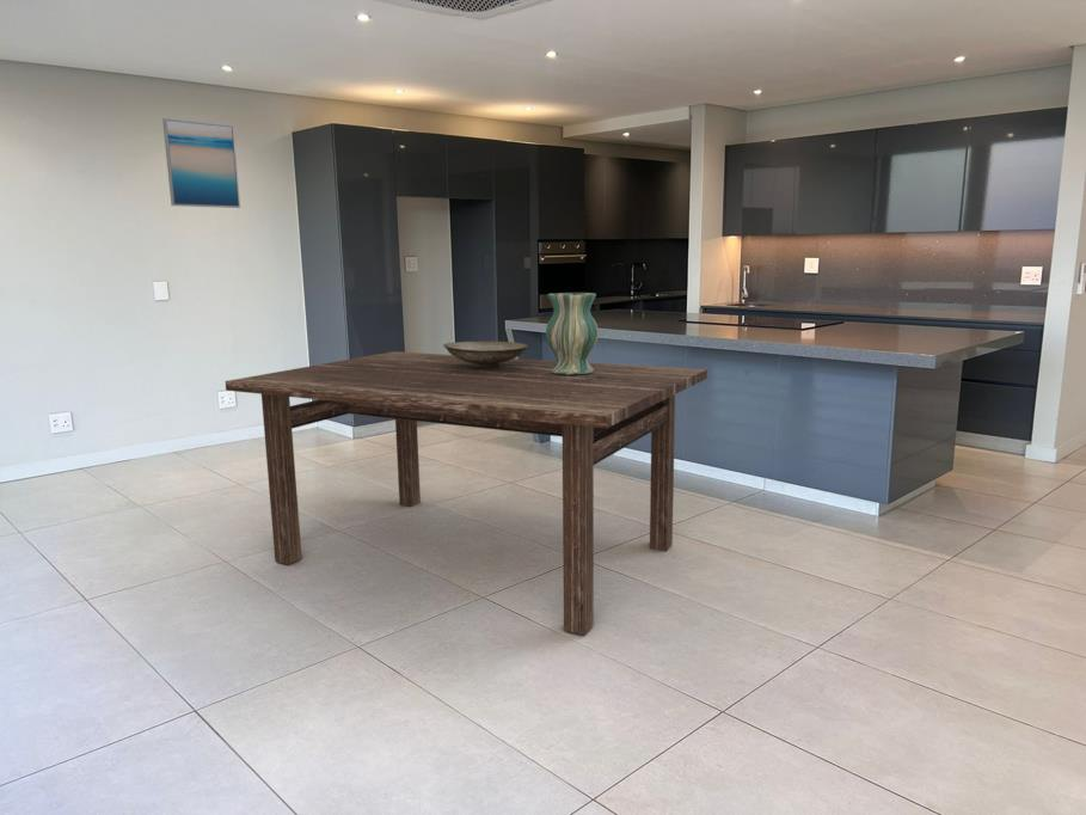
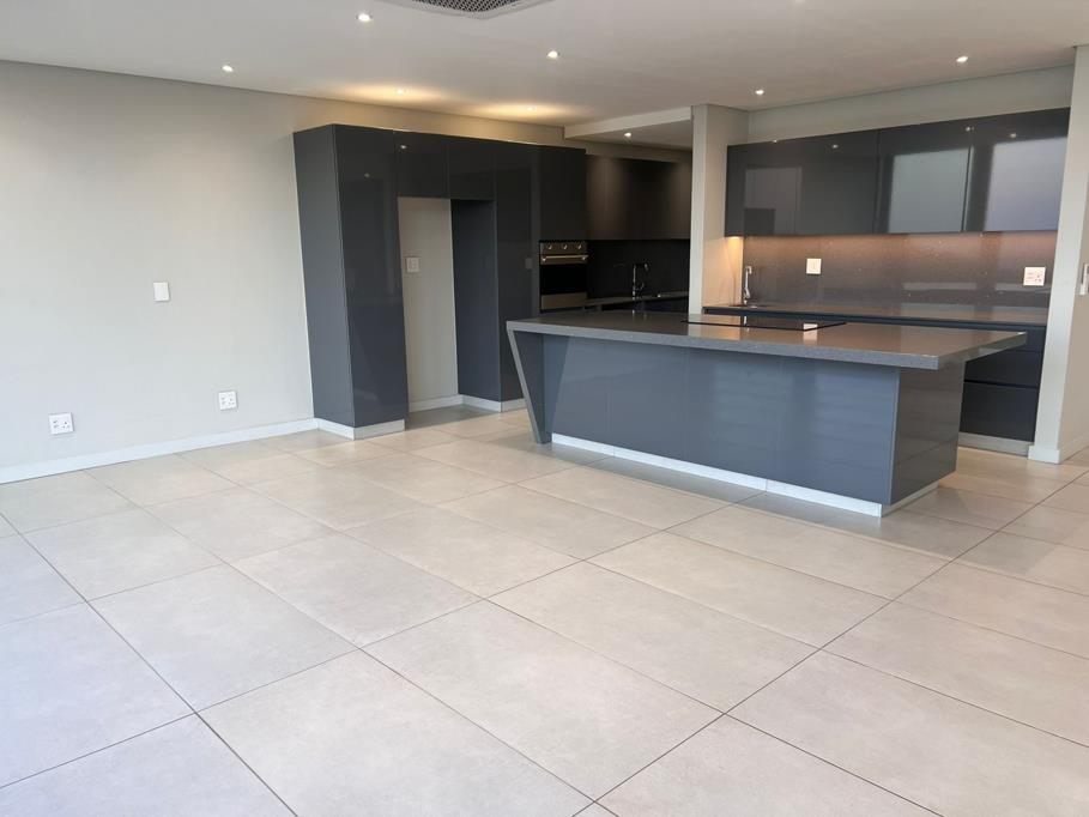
- vase (571, 332)
- dining table (474, 427)
- wall art (202, 165)
- decorative bowl (485, 355)
